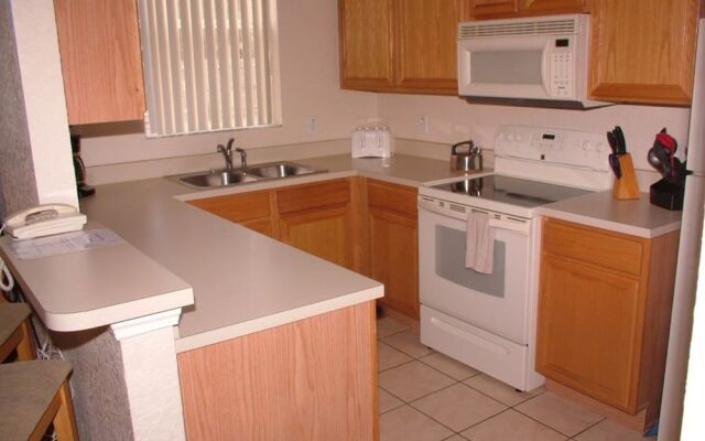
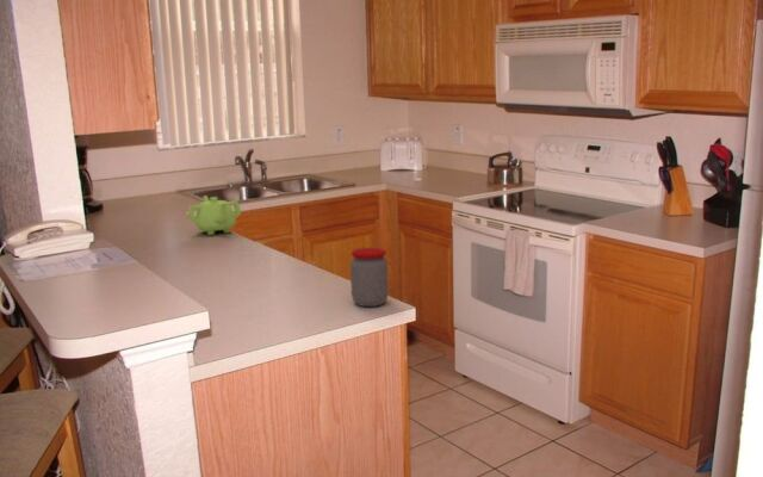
+ teapot (215, 215)
+ jar (368, 277)
